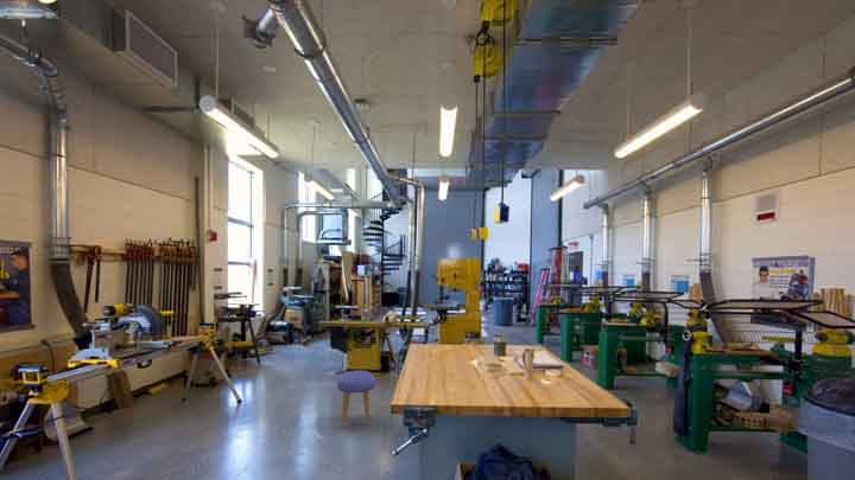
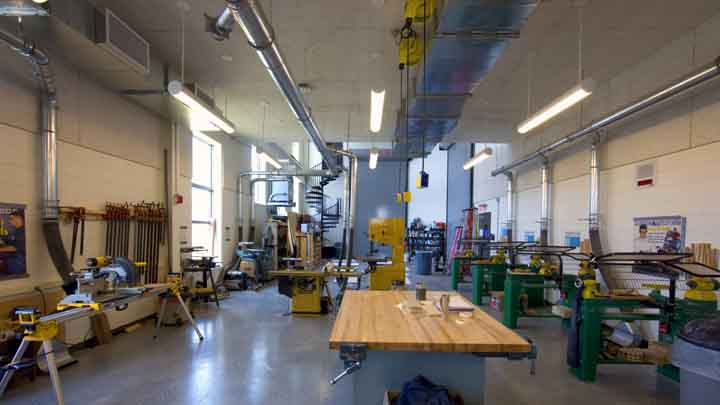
- stool (349, 397)
